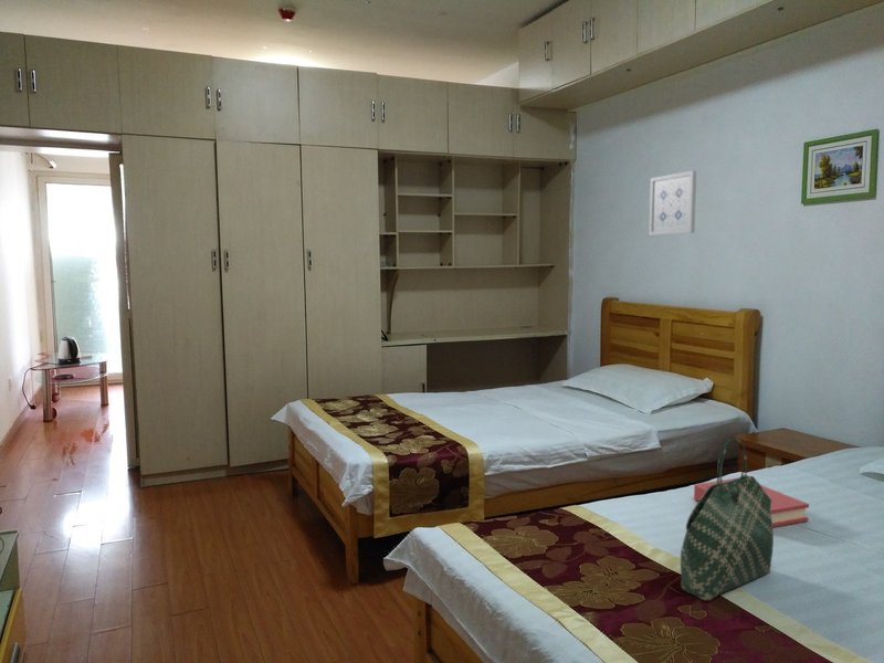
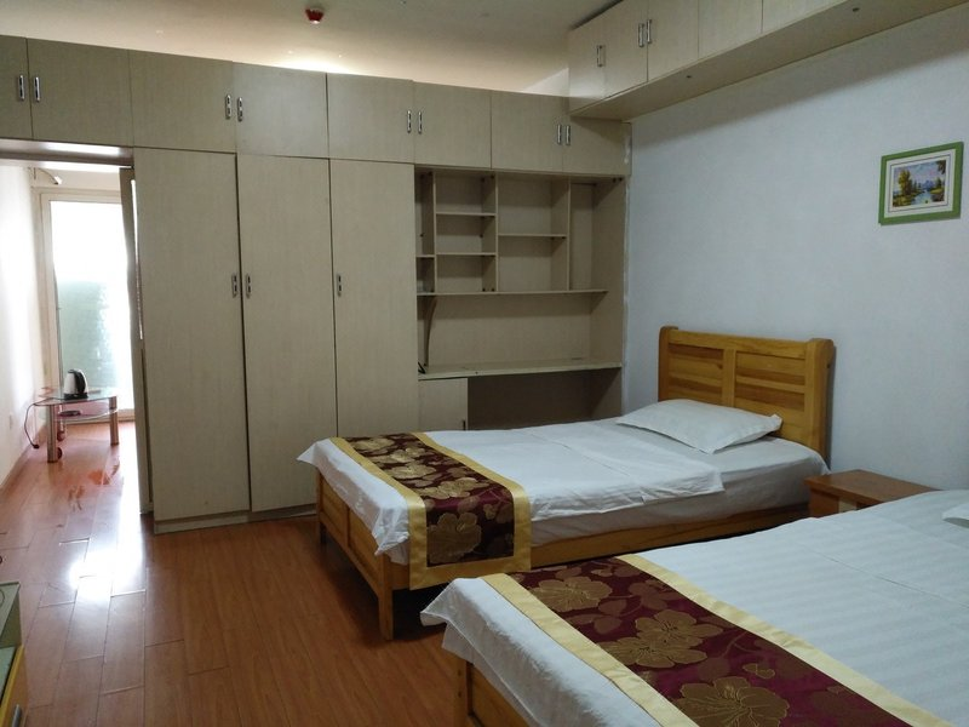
- wall art (671, 204)
- tote bag (729, 509)
- hardback book (764, 490)
